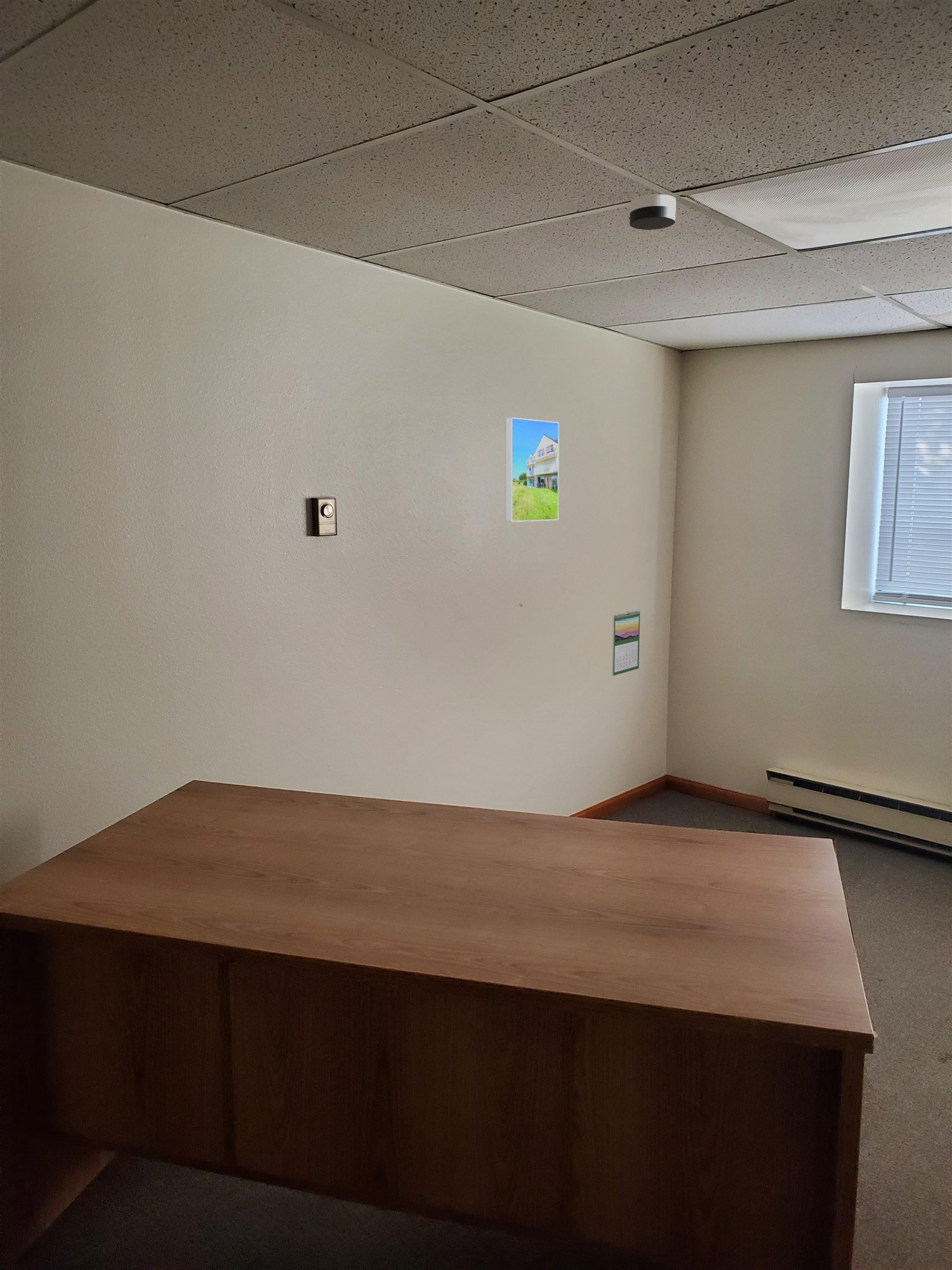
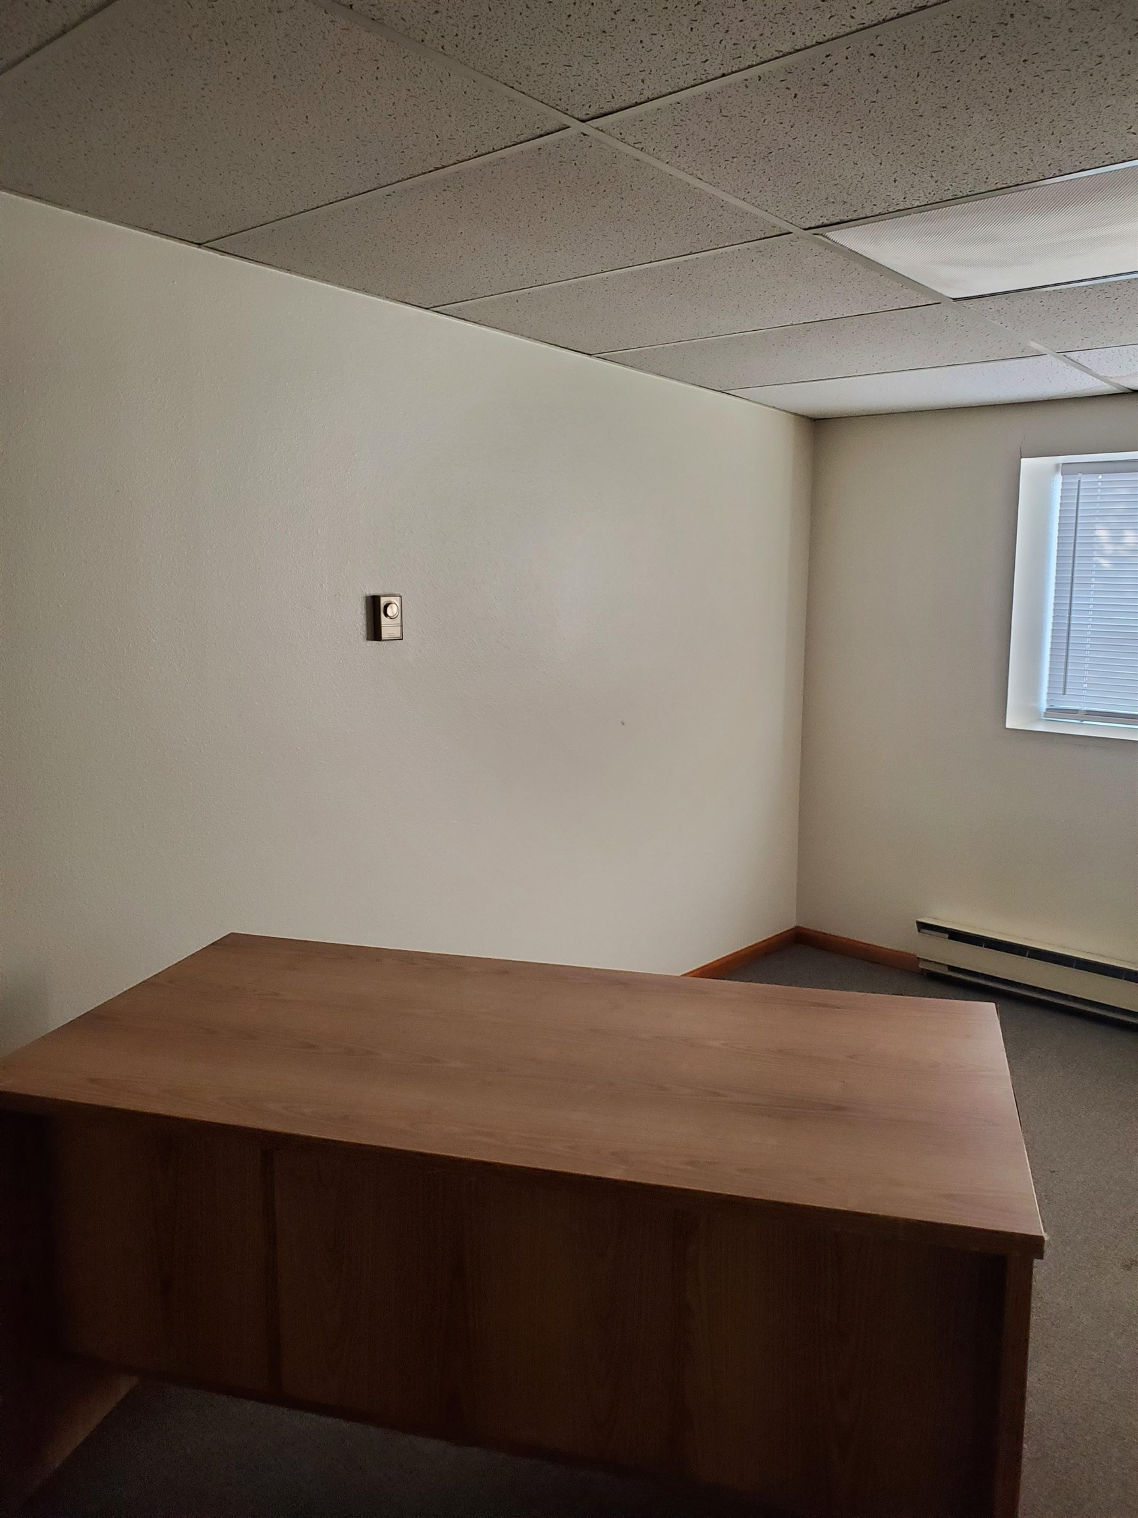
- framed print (533, 471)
- calendar (626, 641)
- smoke detector (652, 212)
